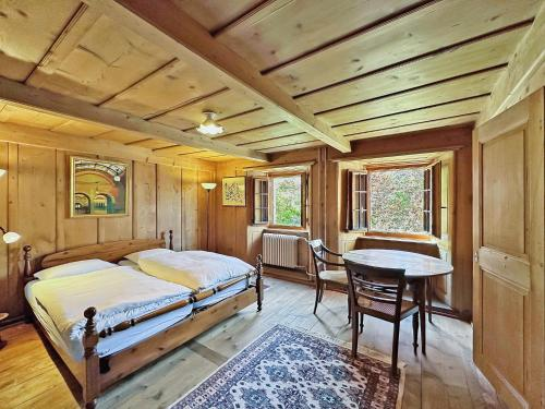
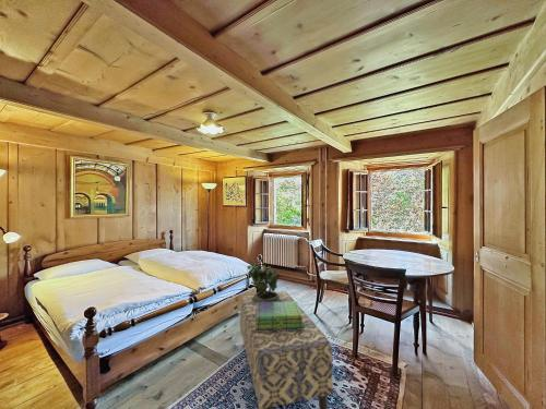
+ stack of books (277, 314)
+ bench (276, 344)
+ potted plant (264, 279)
